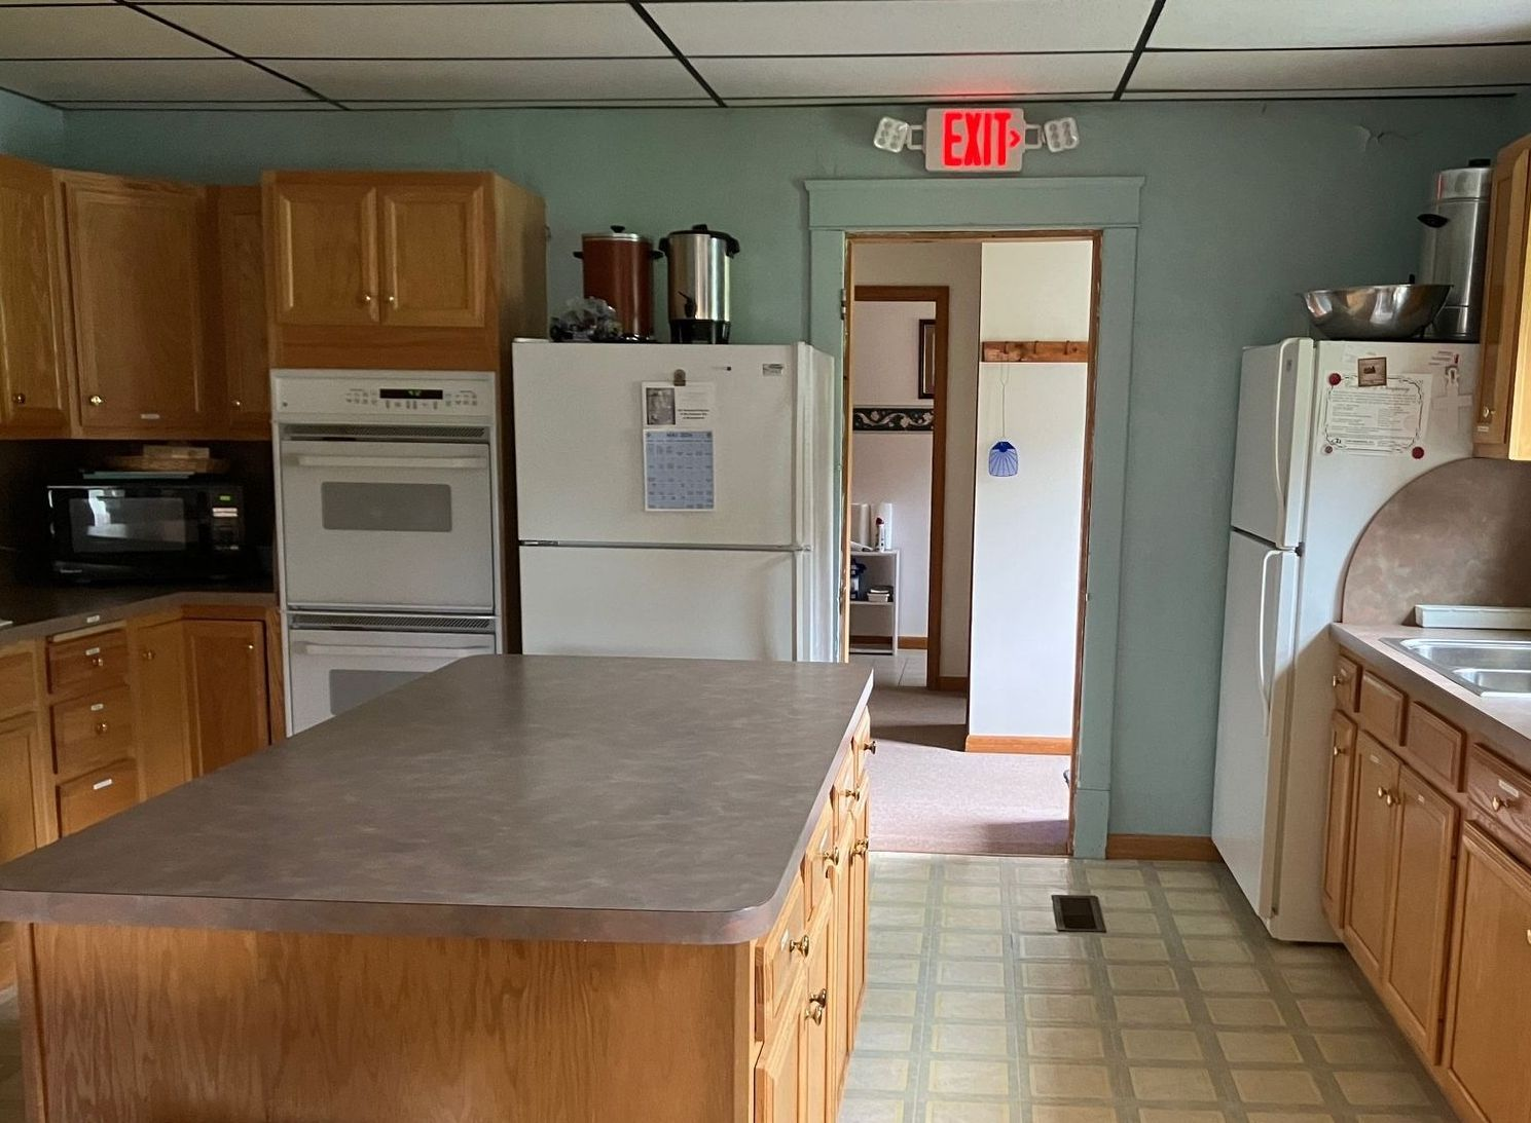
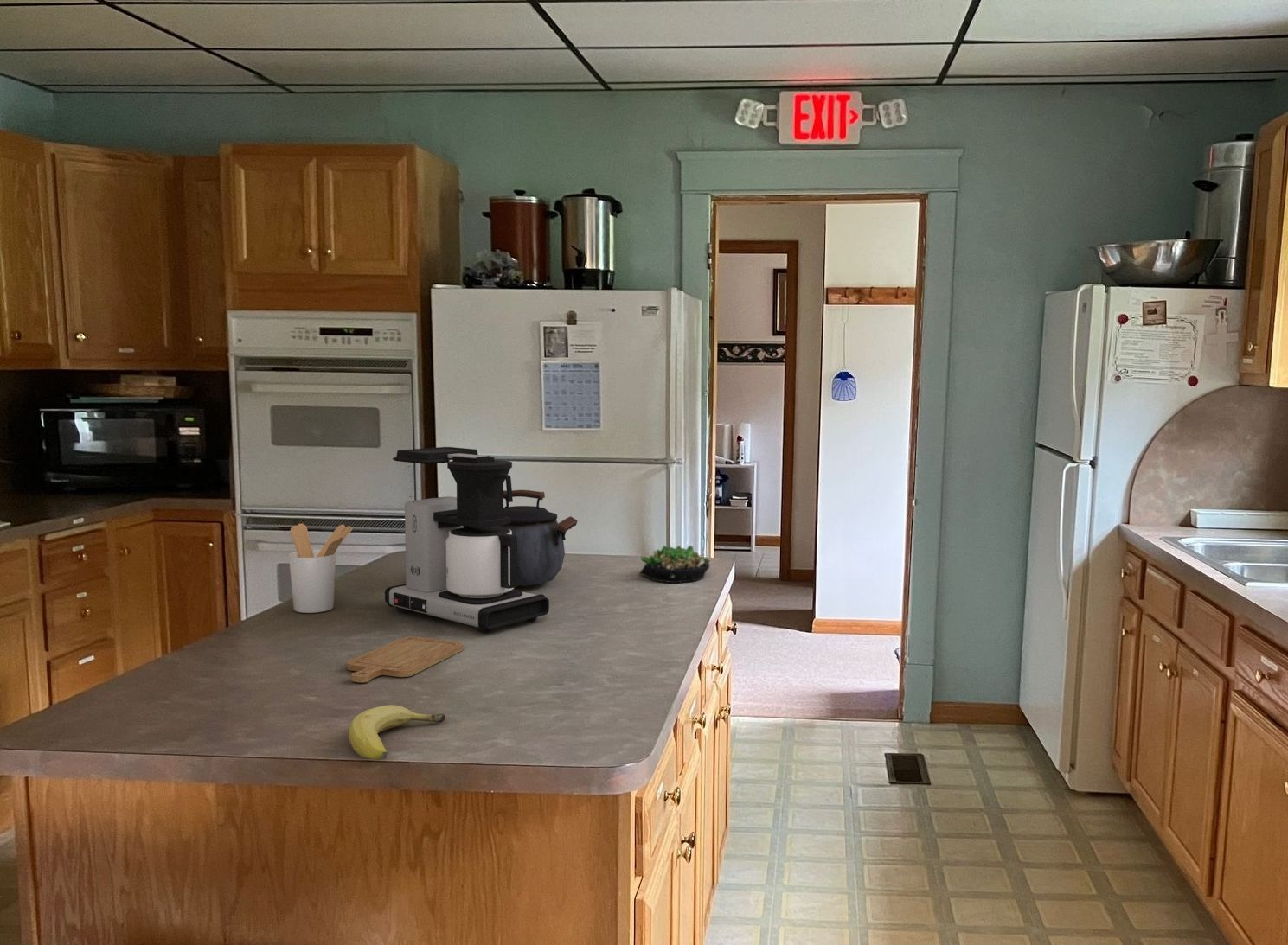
+ succulent plant (674, 561)
+ utensil holder (323, 565)
+ kettle (522, 537)
+ coffee maker (465, 534)
+ chopping board (399, 659)
+ fruit (388, 725)
